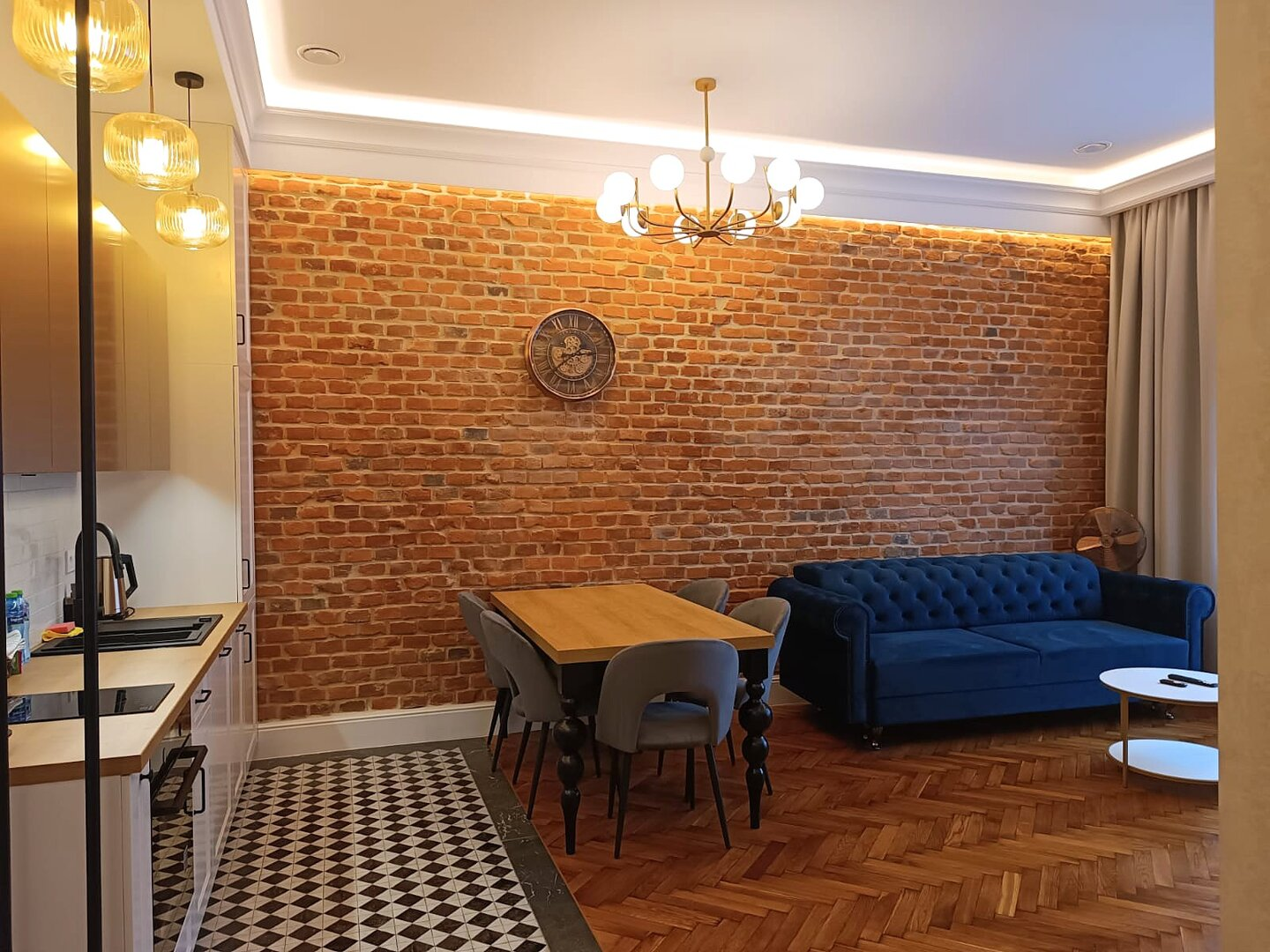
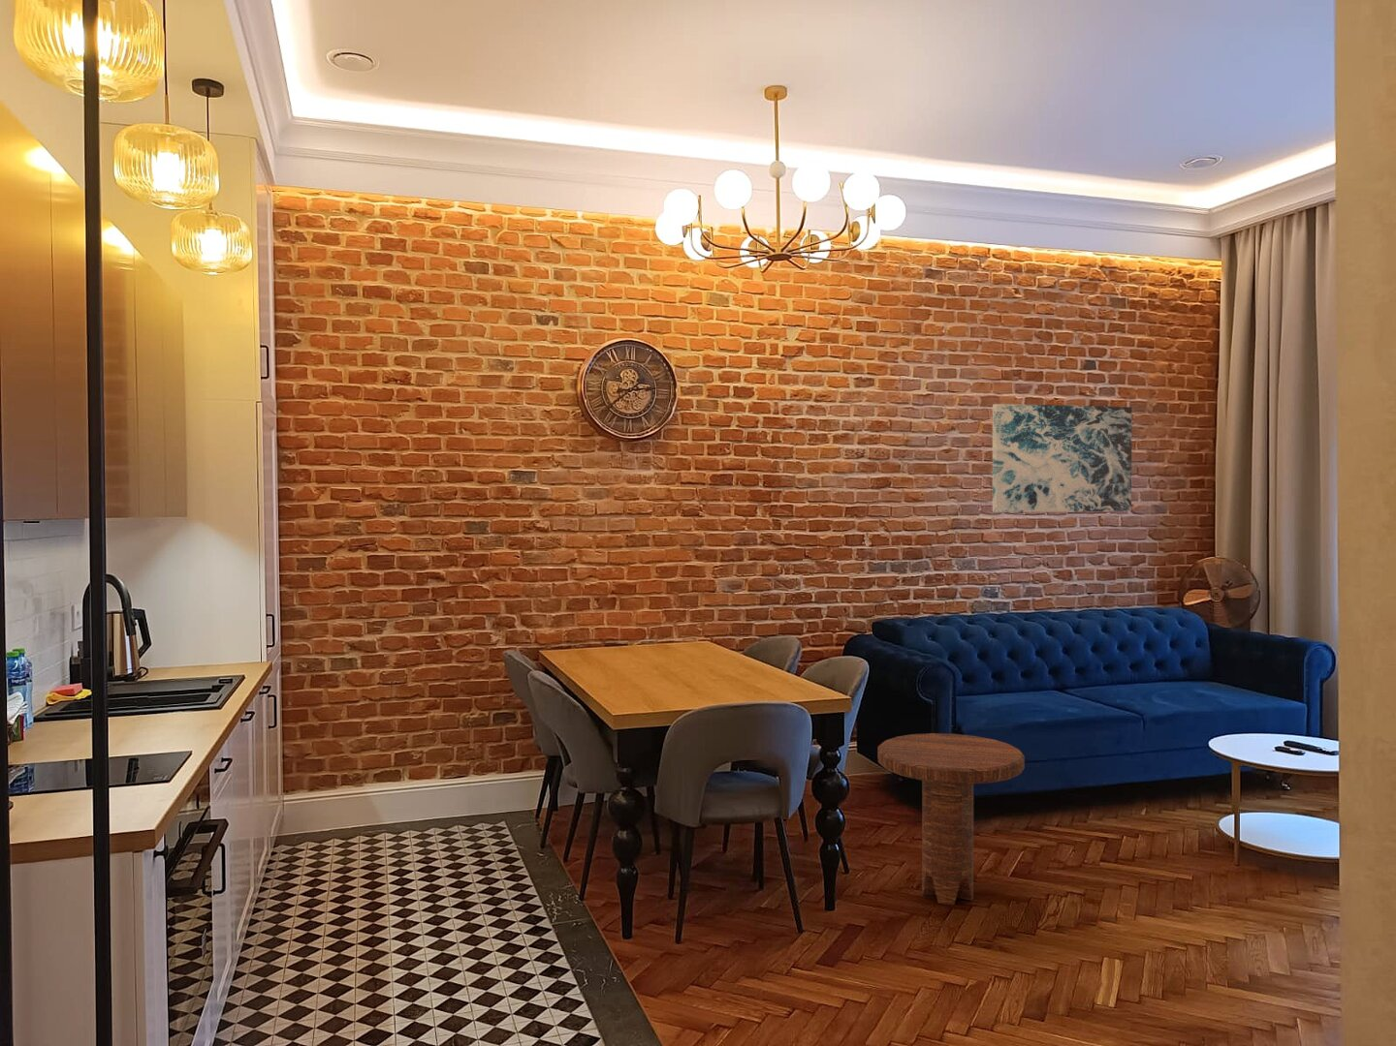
+ side table (949, 822)
+ wall art (1063, 458)
